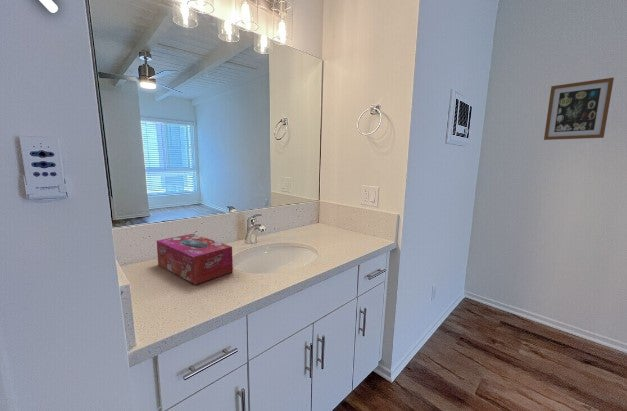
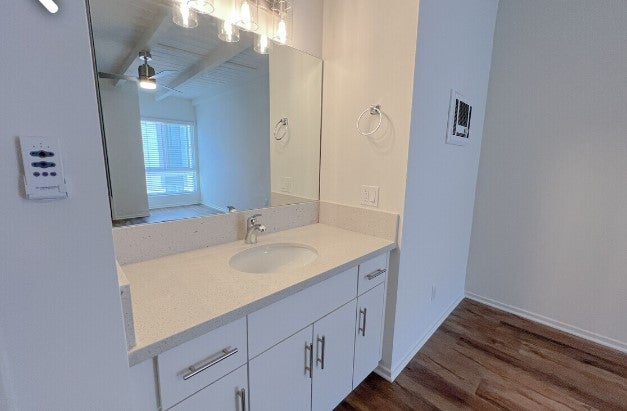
- tissue box (193, 255)
- wall art (576, 110)
